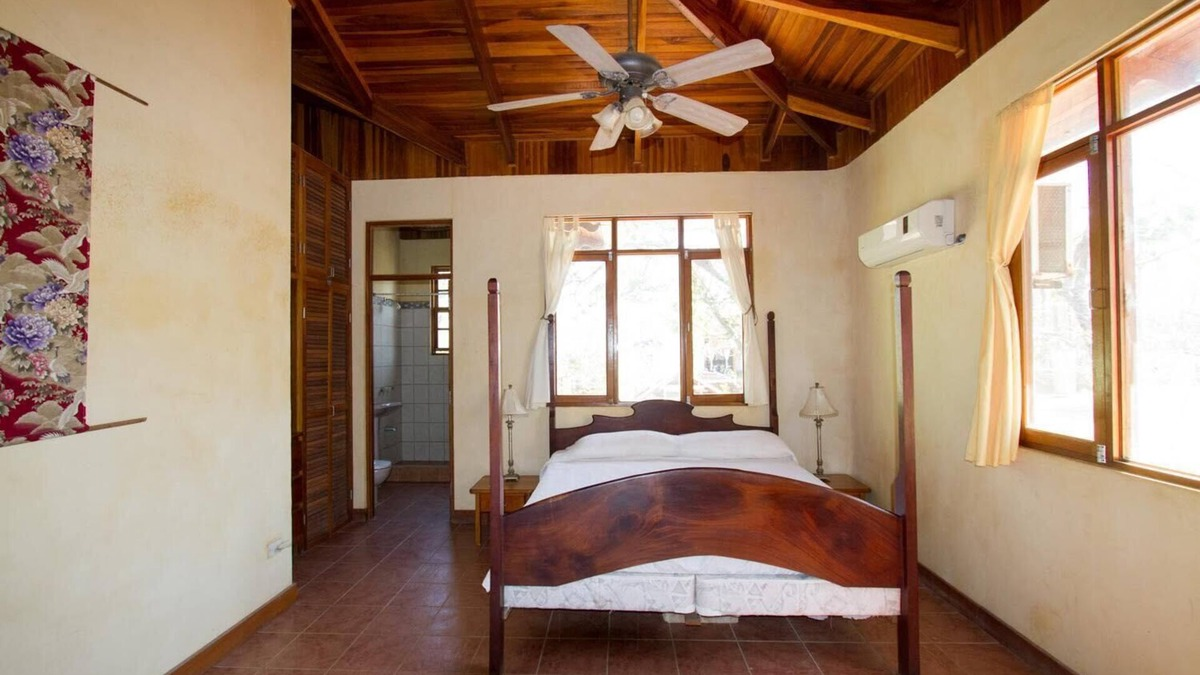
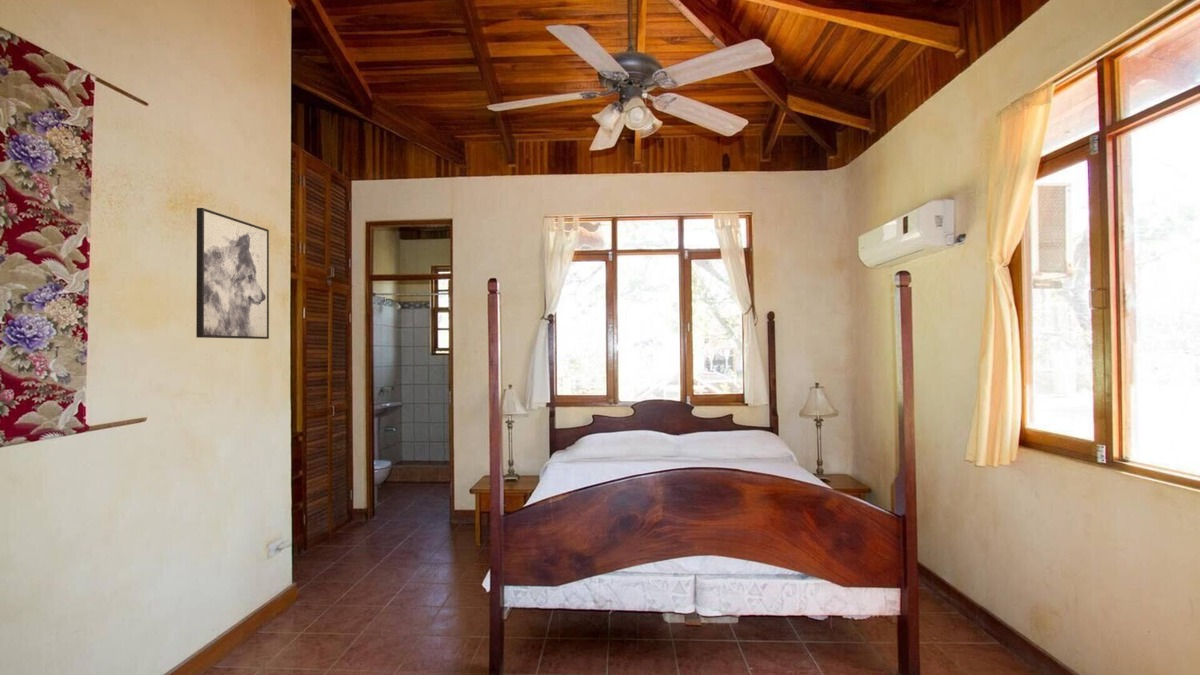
+ wall art (235, 278)
